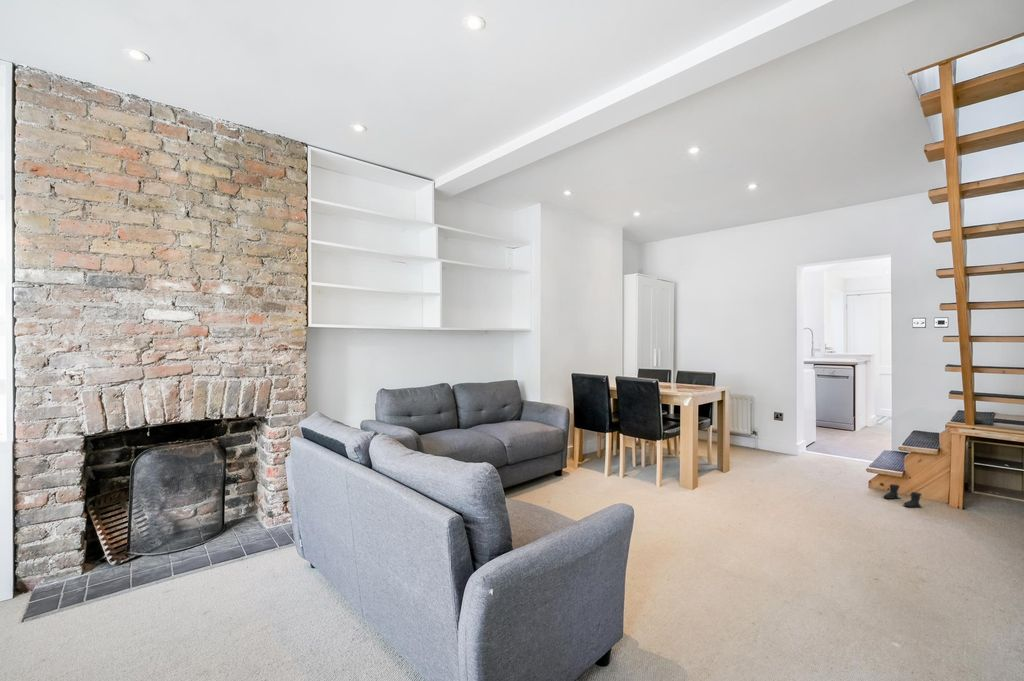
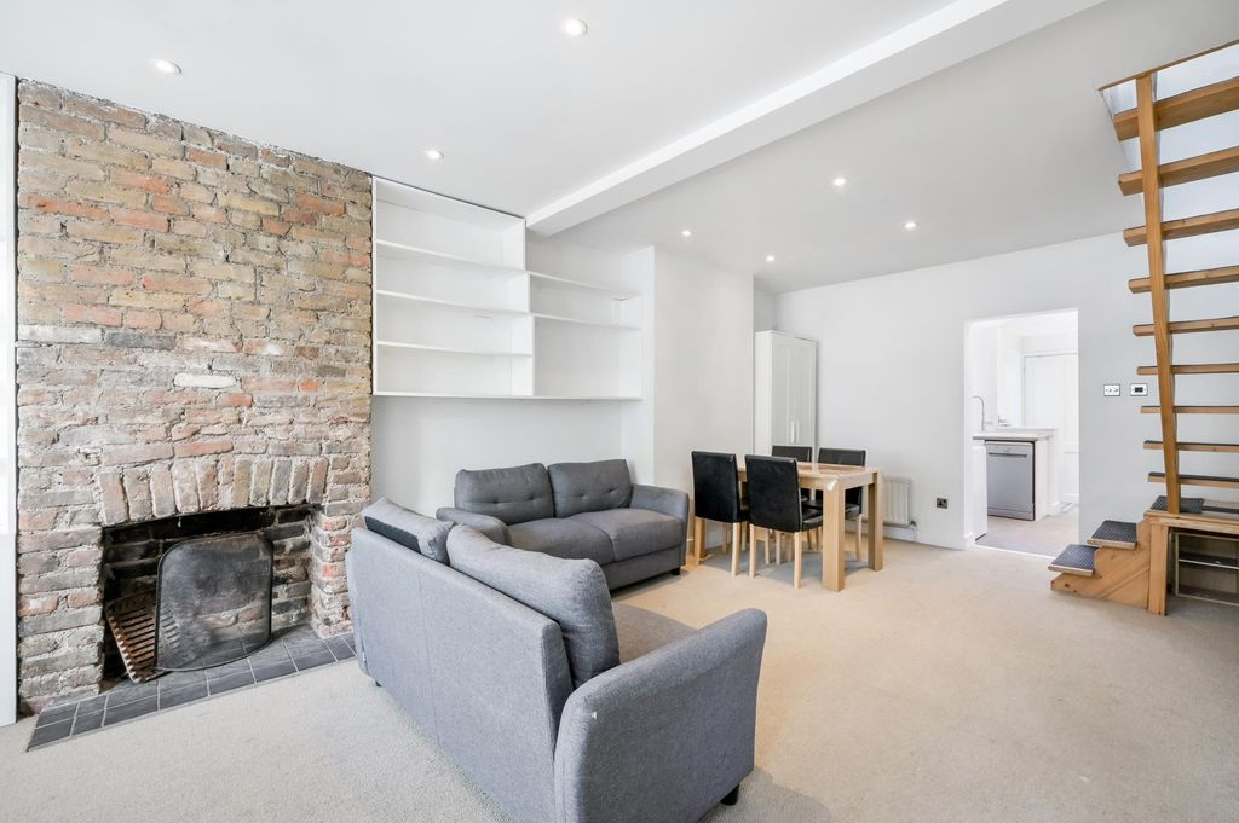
- boots (899, 497)
